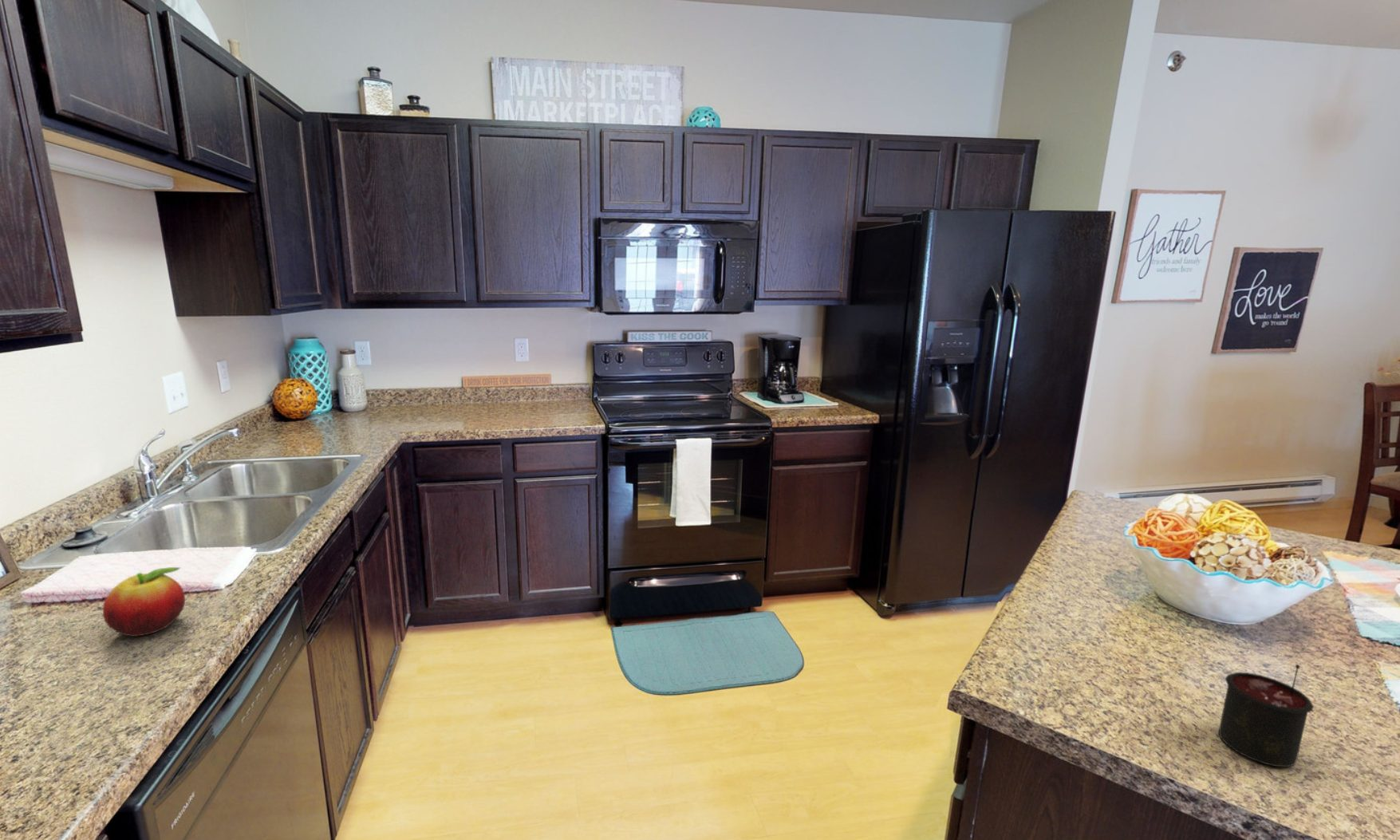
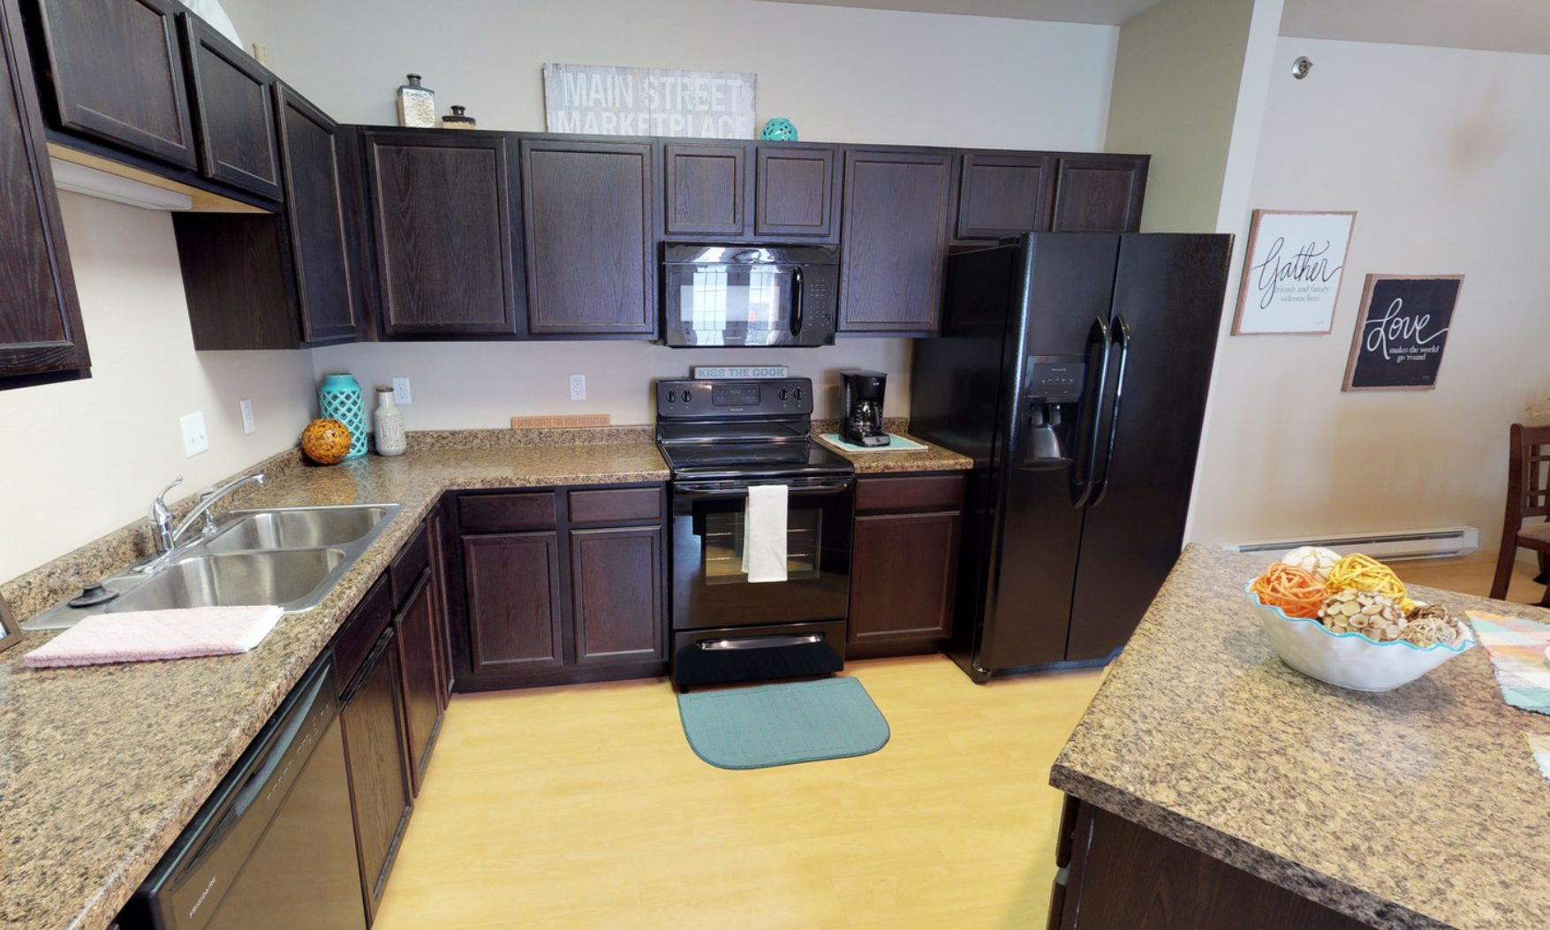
- fruit (144, 601)
- candle (1264, 705)
